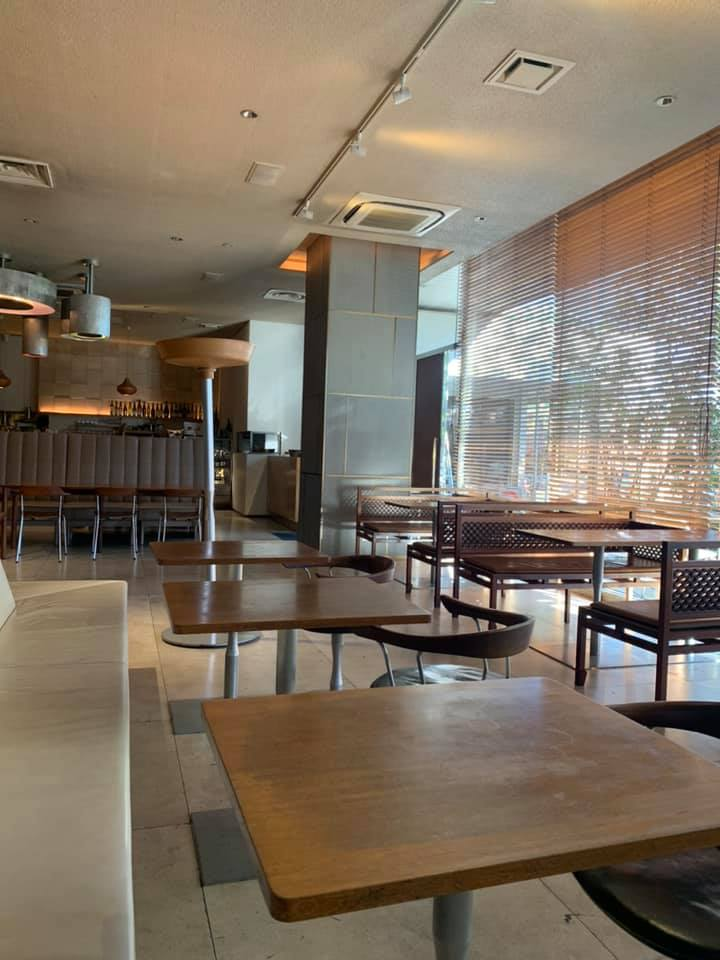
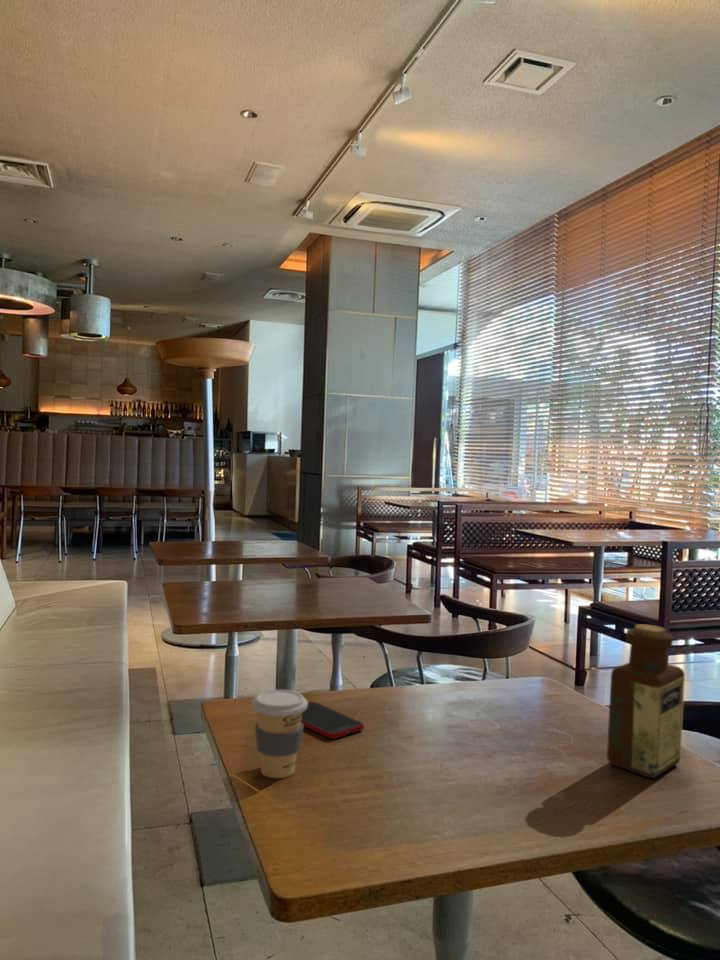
+ bottle (647, 696)
+ coffee cup (278, 734)
+ cell phone (321, 719)
